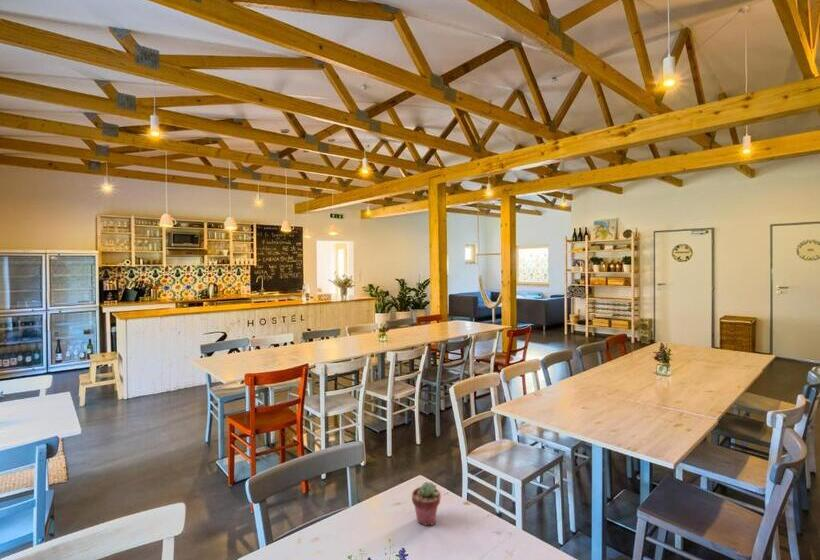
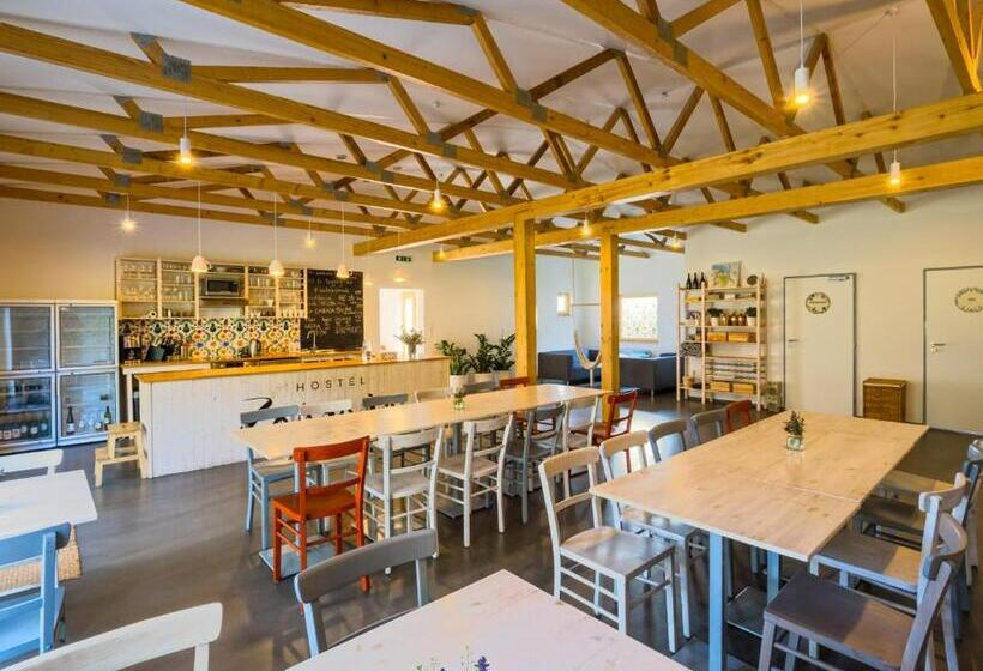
- potted succulent (426, 501)
